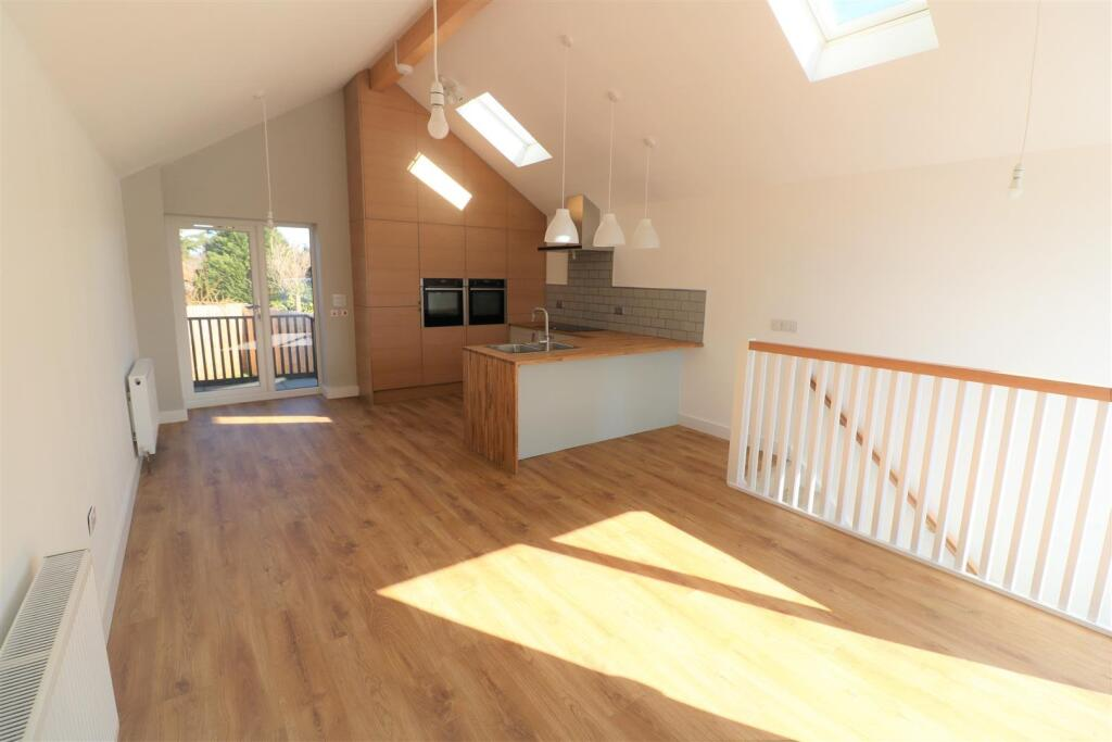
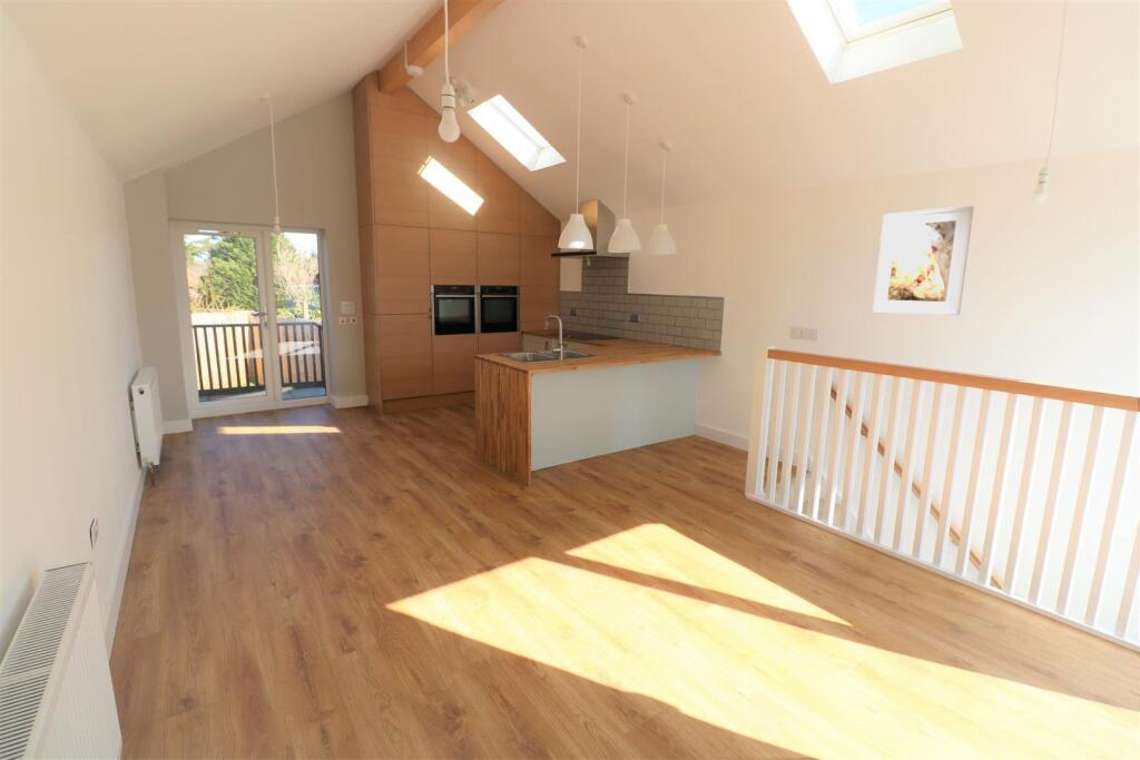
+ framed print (920, 263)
